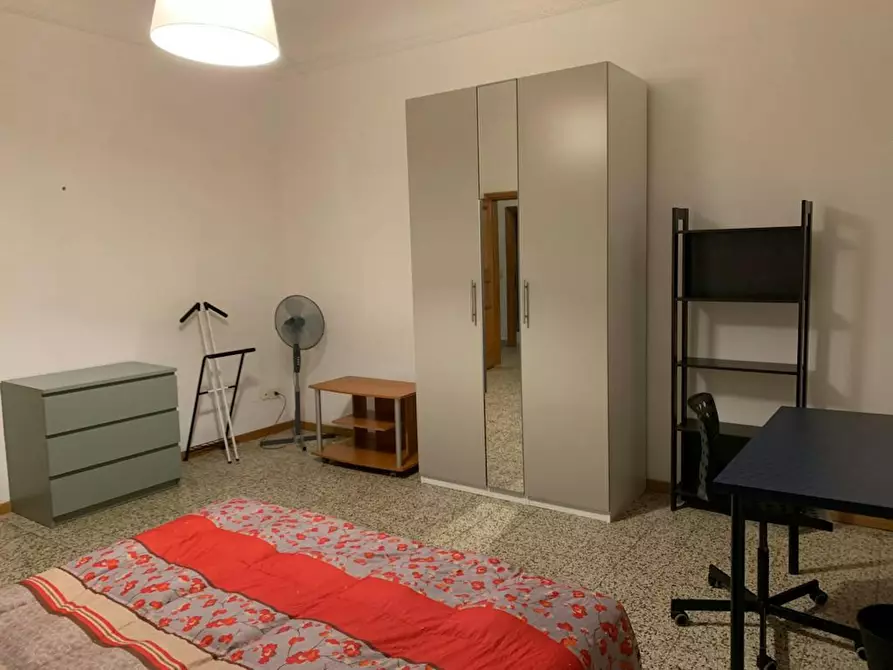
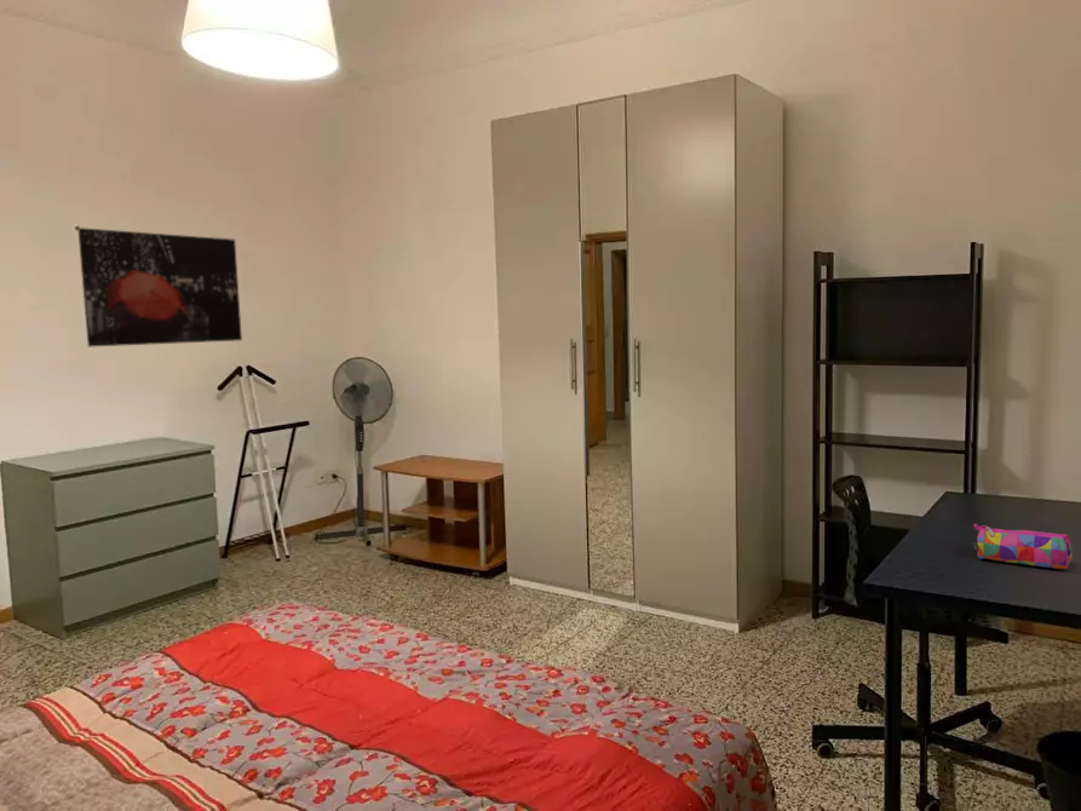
+ wall art (166, 288)
+ pencil case (1020, 546)
